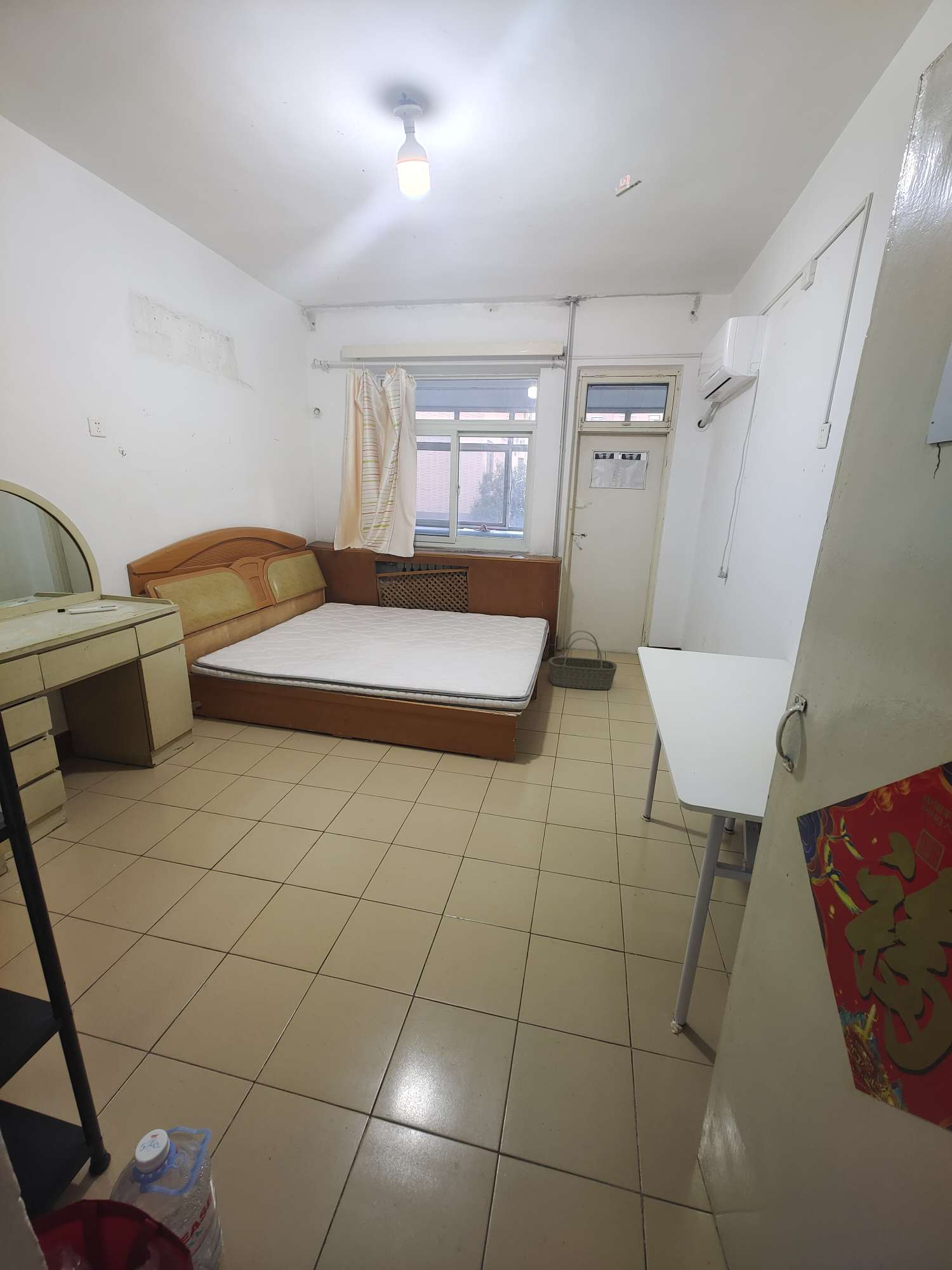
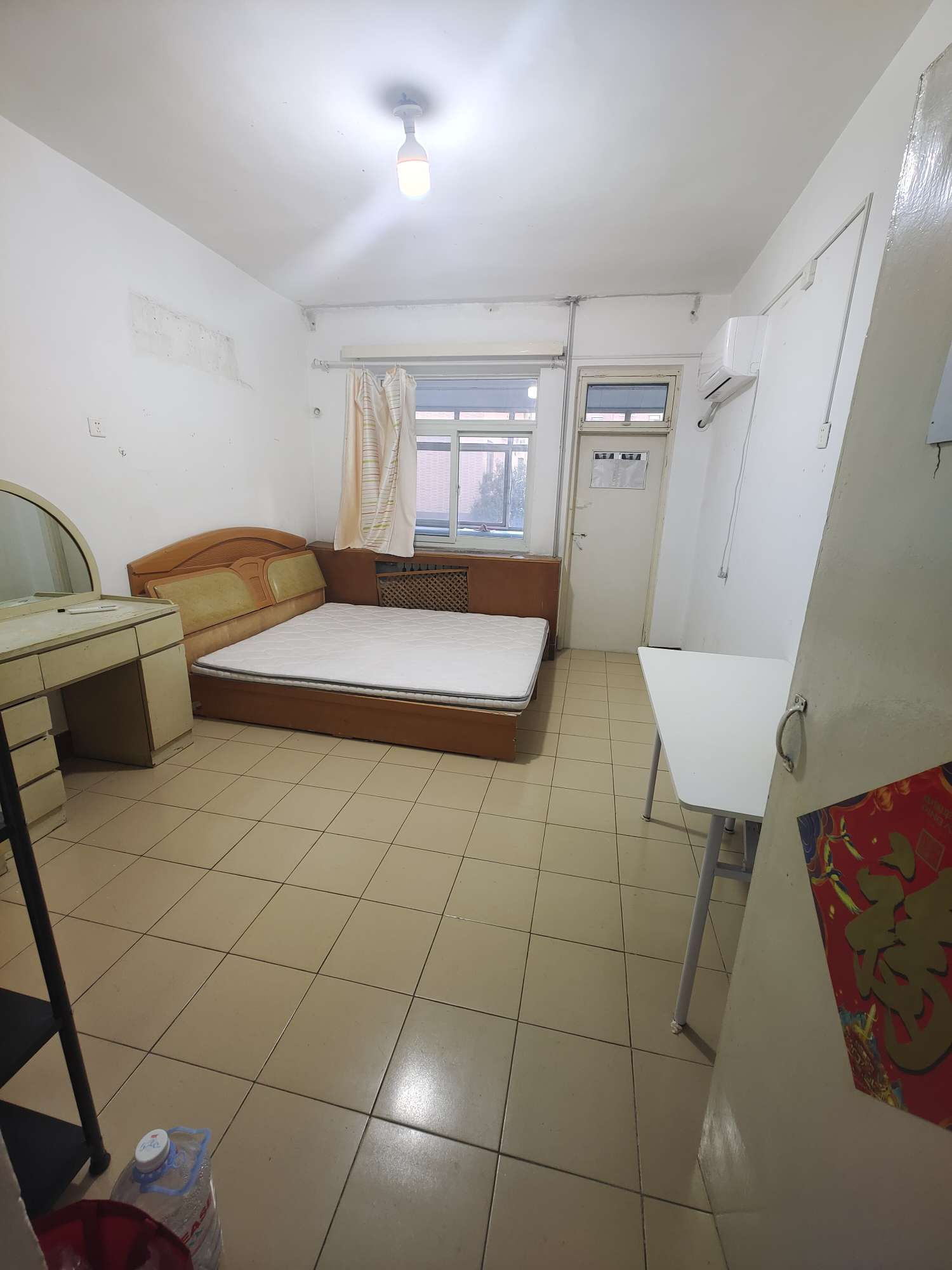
- tape dispenser (628, 182)
- basket (583, 659)
